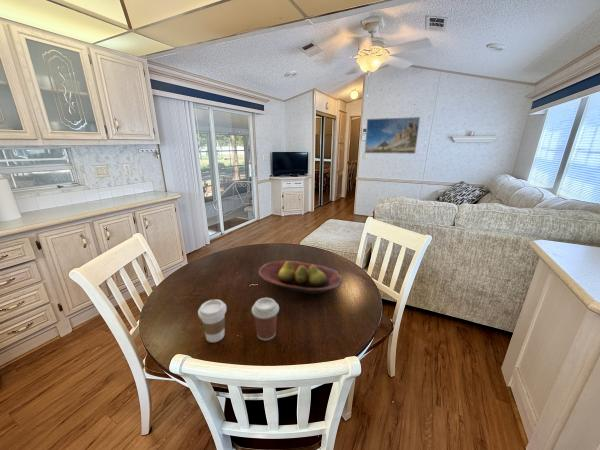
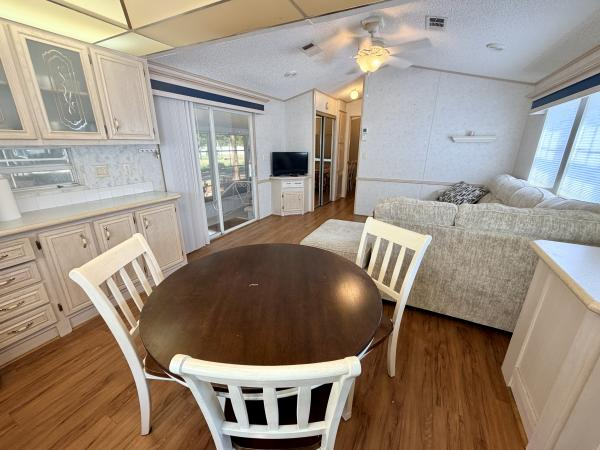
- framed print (390, 136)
- coffee cup (265, 318)
- coffee cup (213, 321)
- fruit bowl (299, 274)
